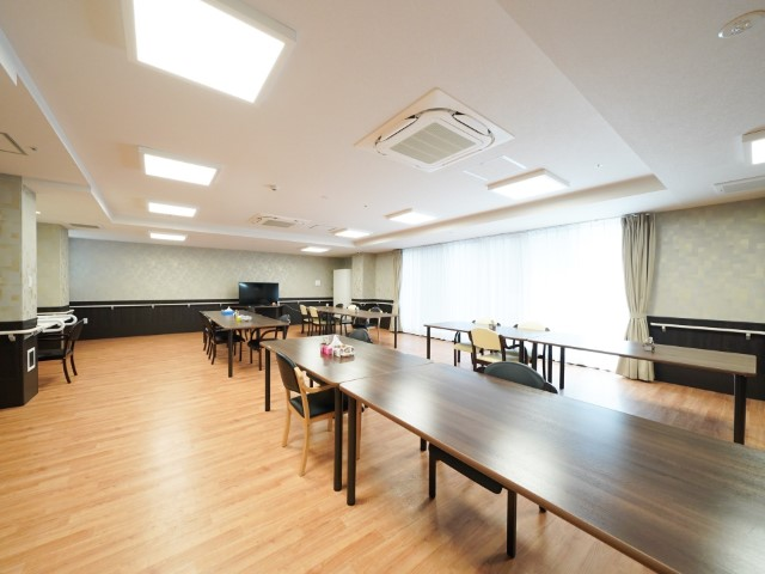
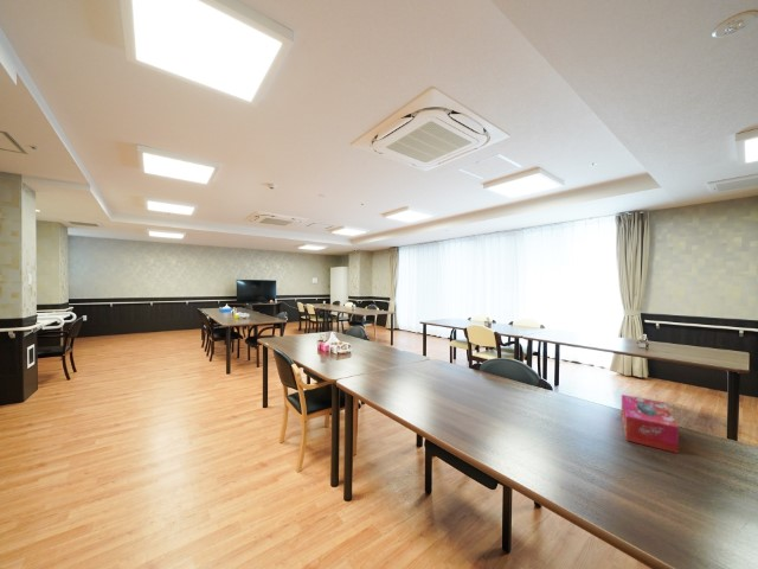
+ tissue box (645, 420)
